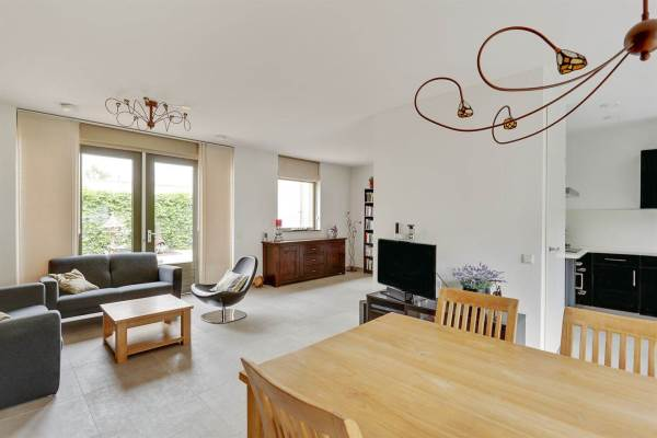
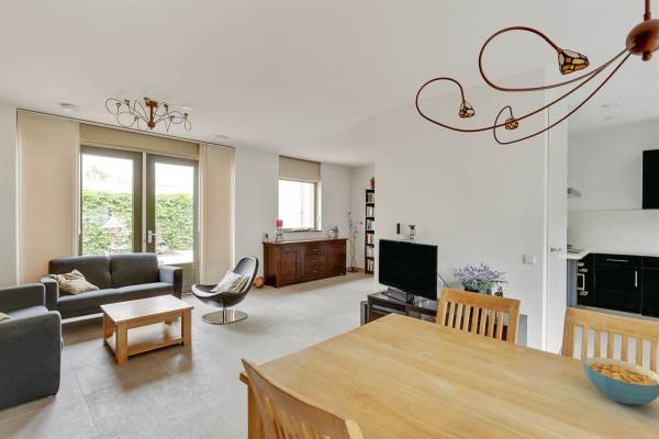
+ cereal bowl (621, 384)
